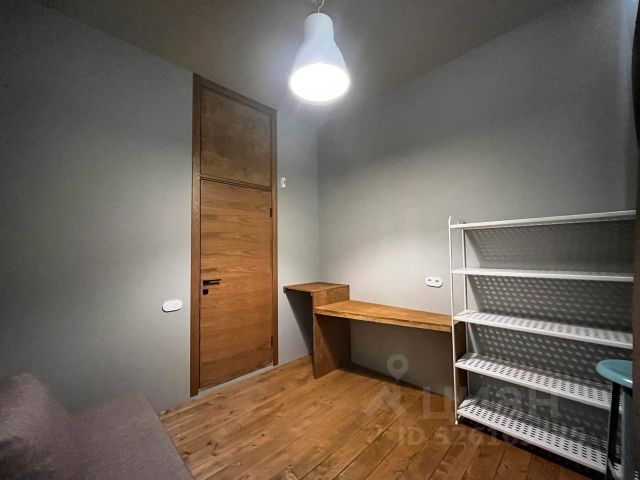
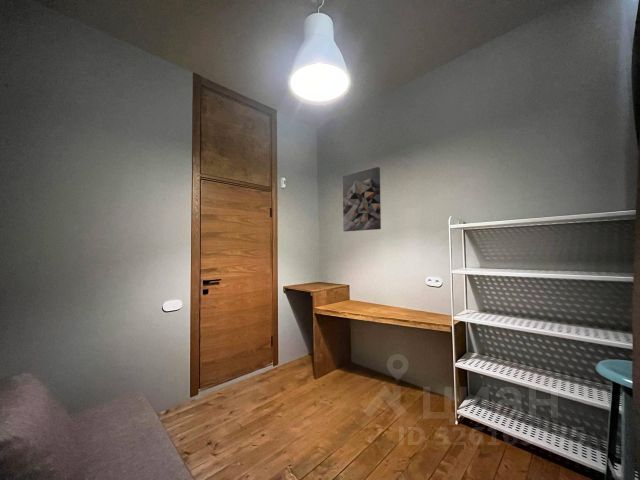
+ wall art (360, 201)
